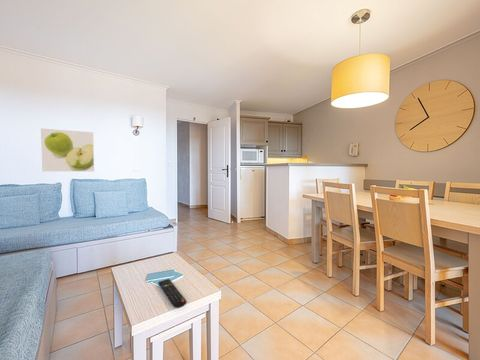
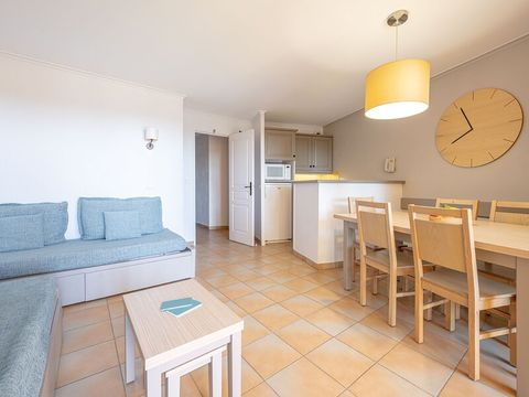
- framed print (69, 151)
- remote control (171, 292)
